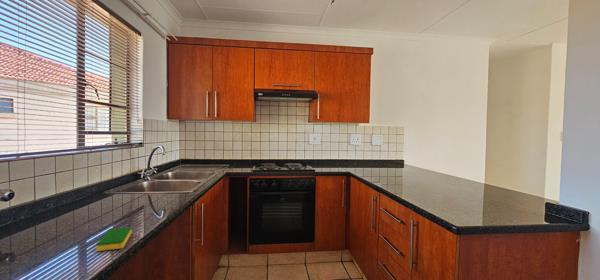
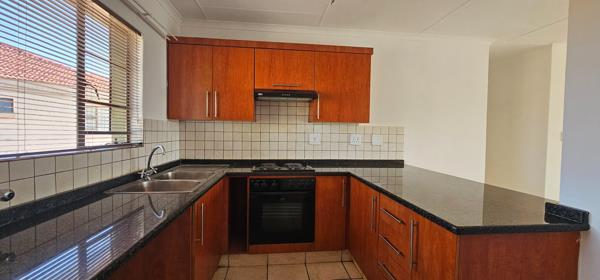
- dish sponge (115, 238)
